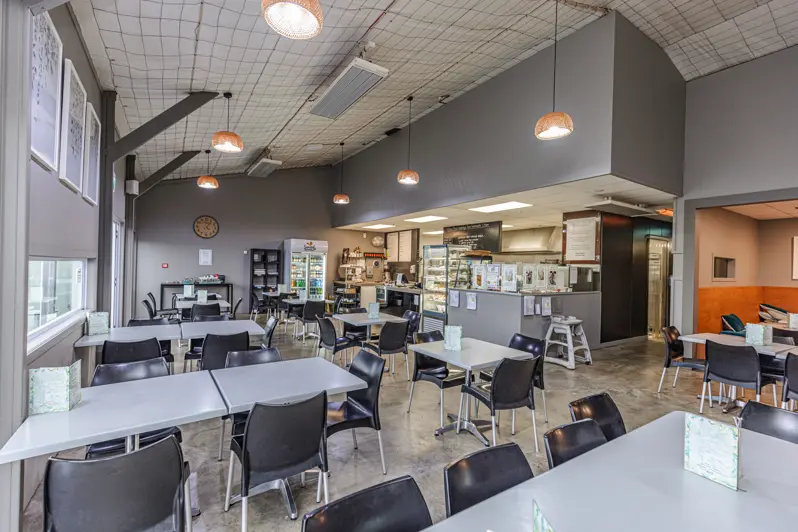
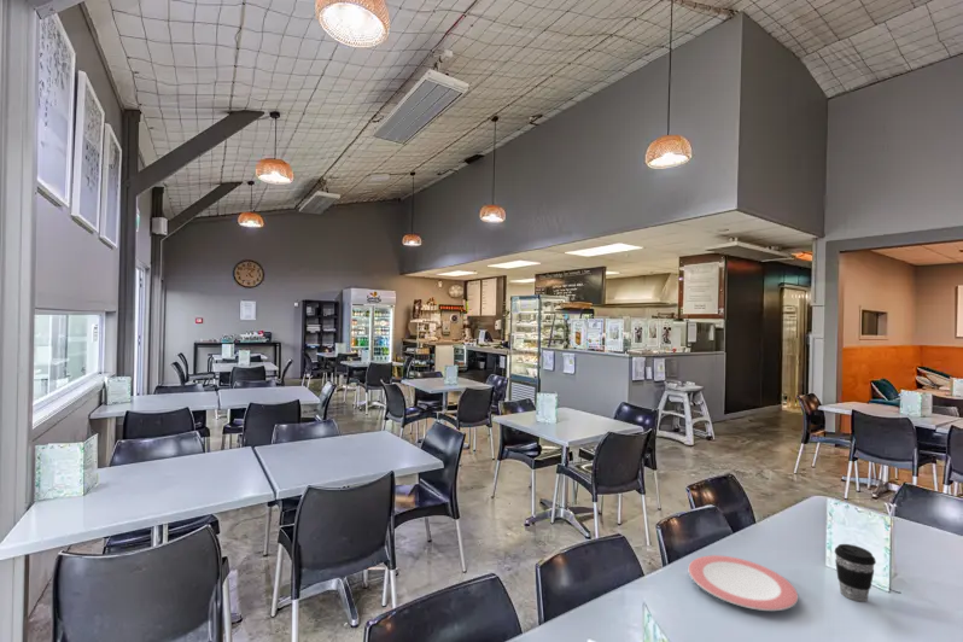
+ coffee cup (853, 572)
+ plate (740, 582)
